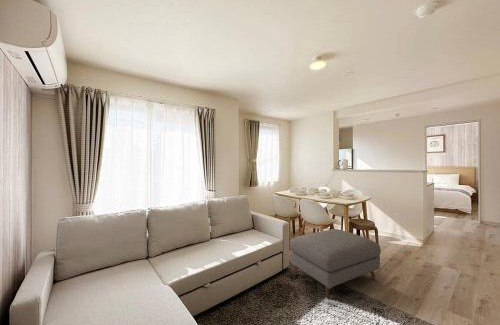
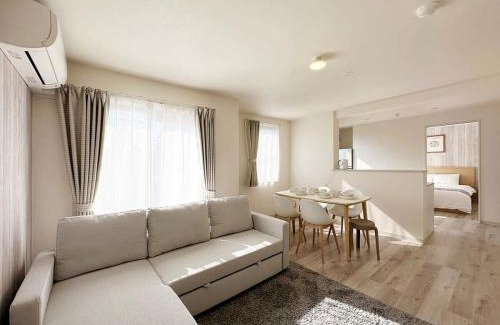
- ottoman (333, 256)
